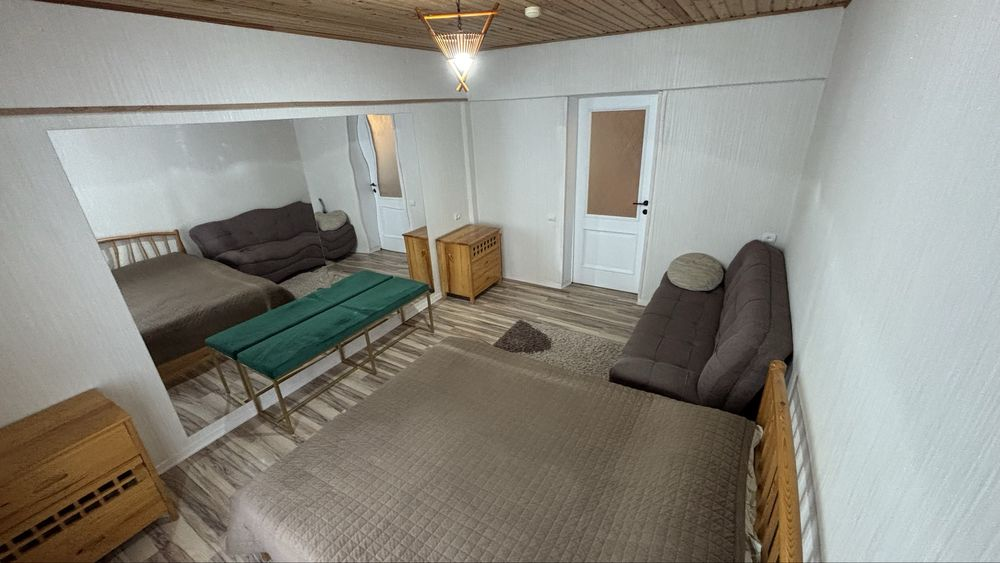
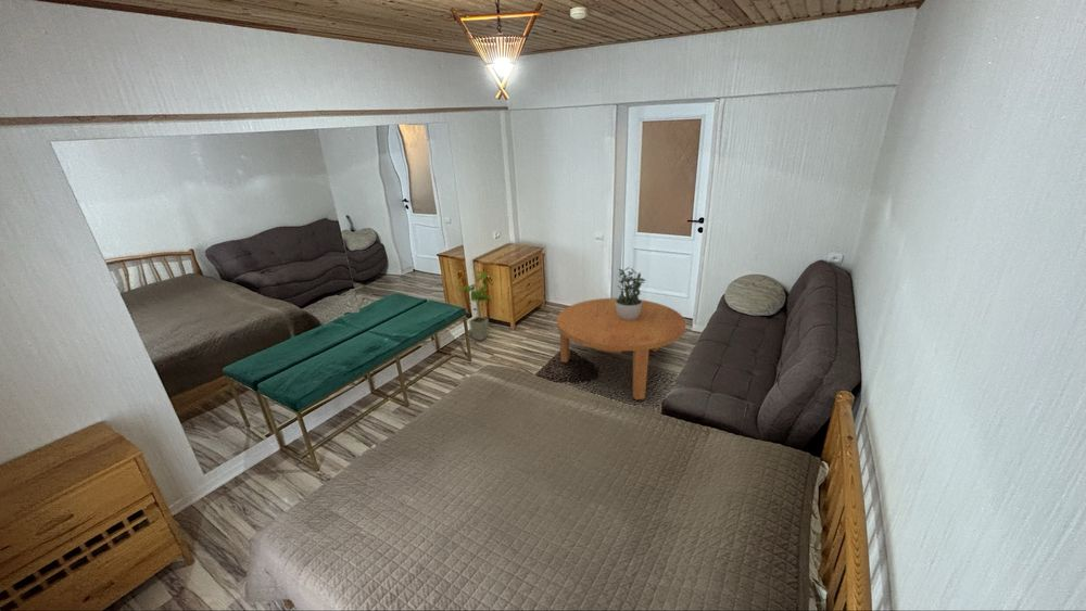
+ potted plant (630, 292)
+ coffee table (619, 343)
+ house plant (482, 303)
